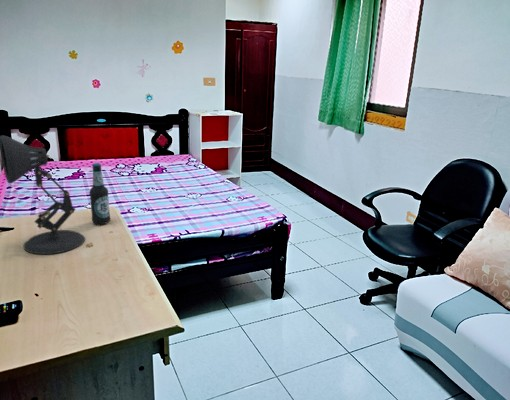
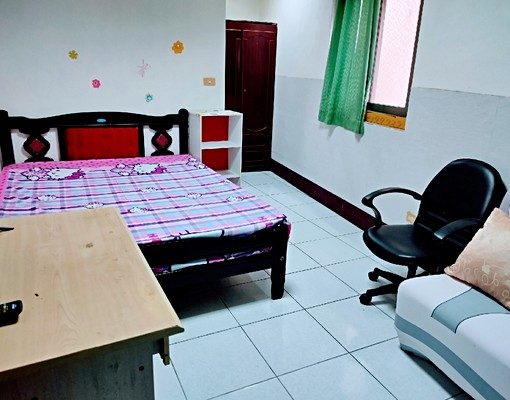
- bottle (99, 193)
- desk lamp (45, 190)
